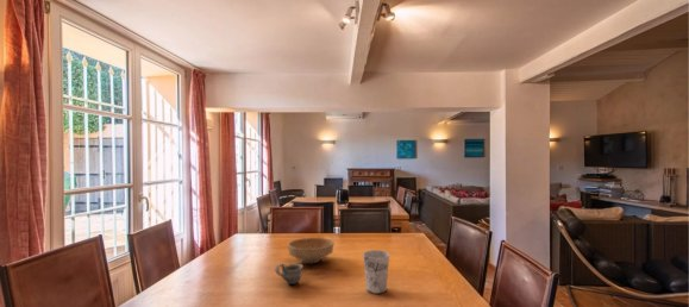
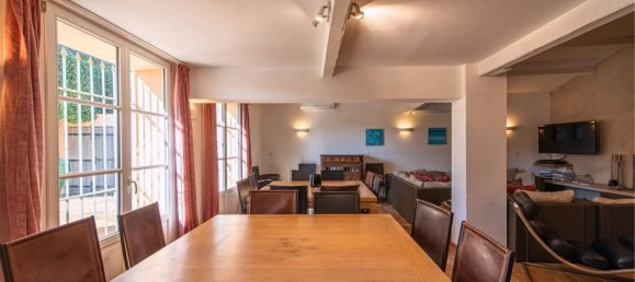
- bowl (311, 251)
- cup (289, 271)
- cup (376, 271)
